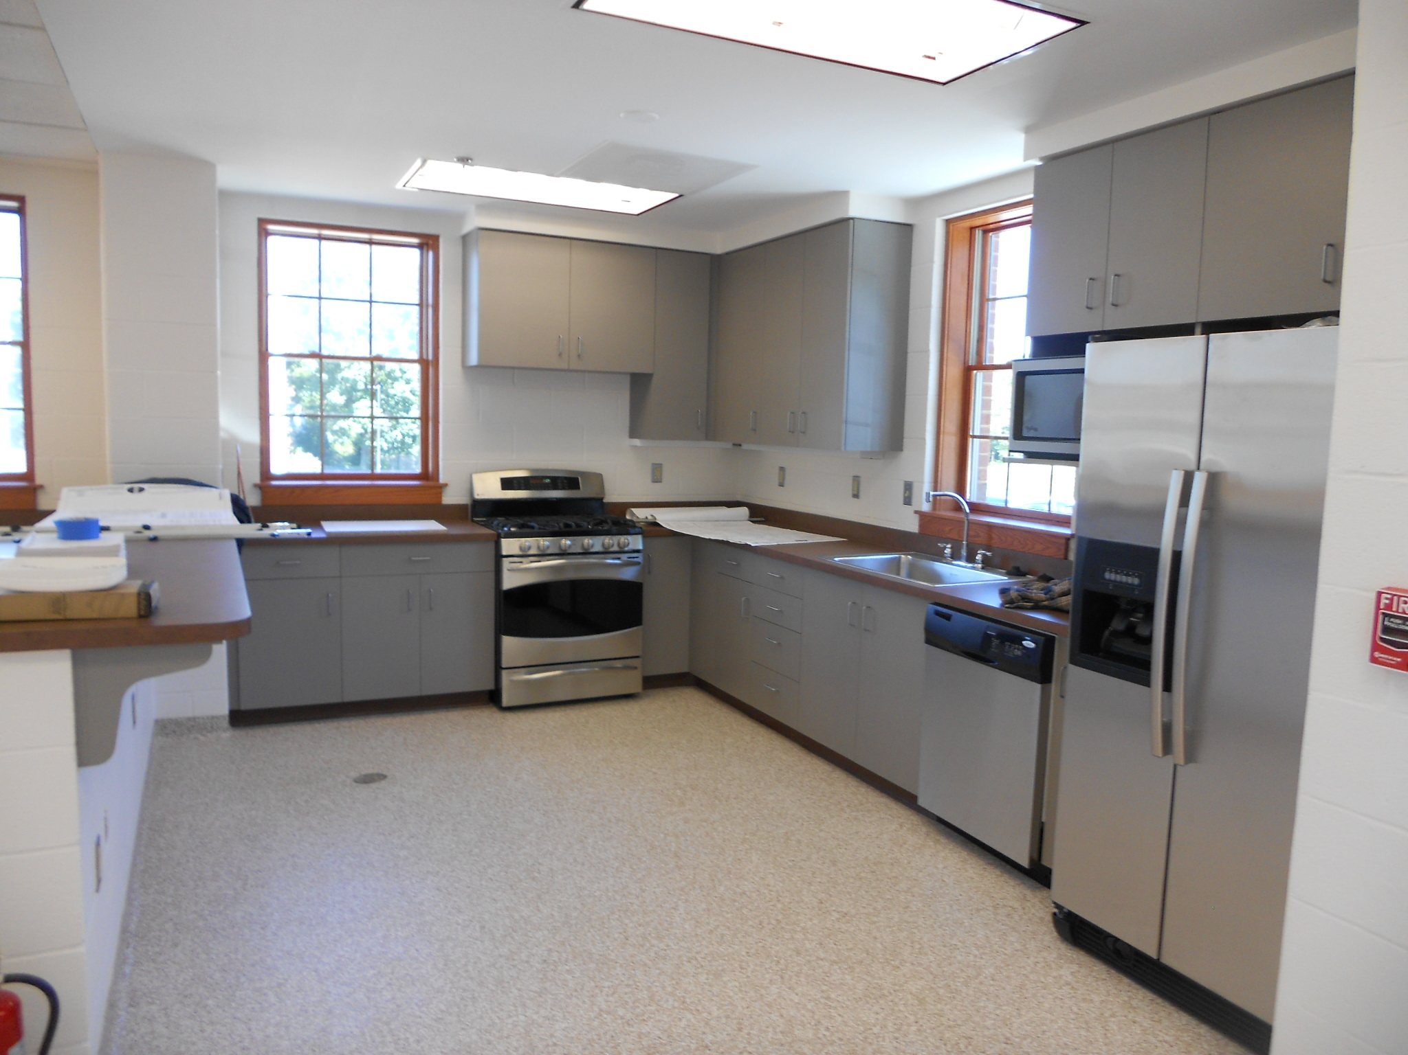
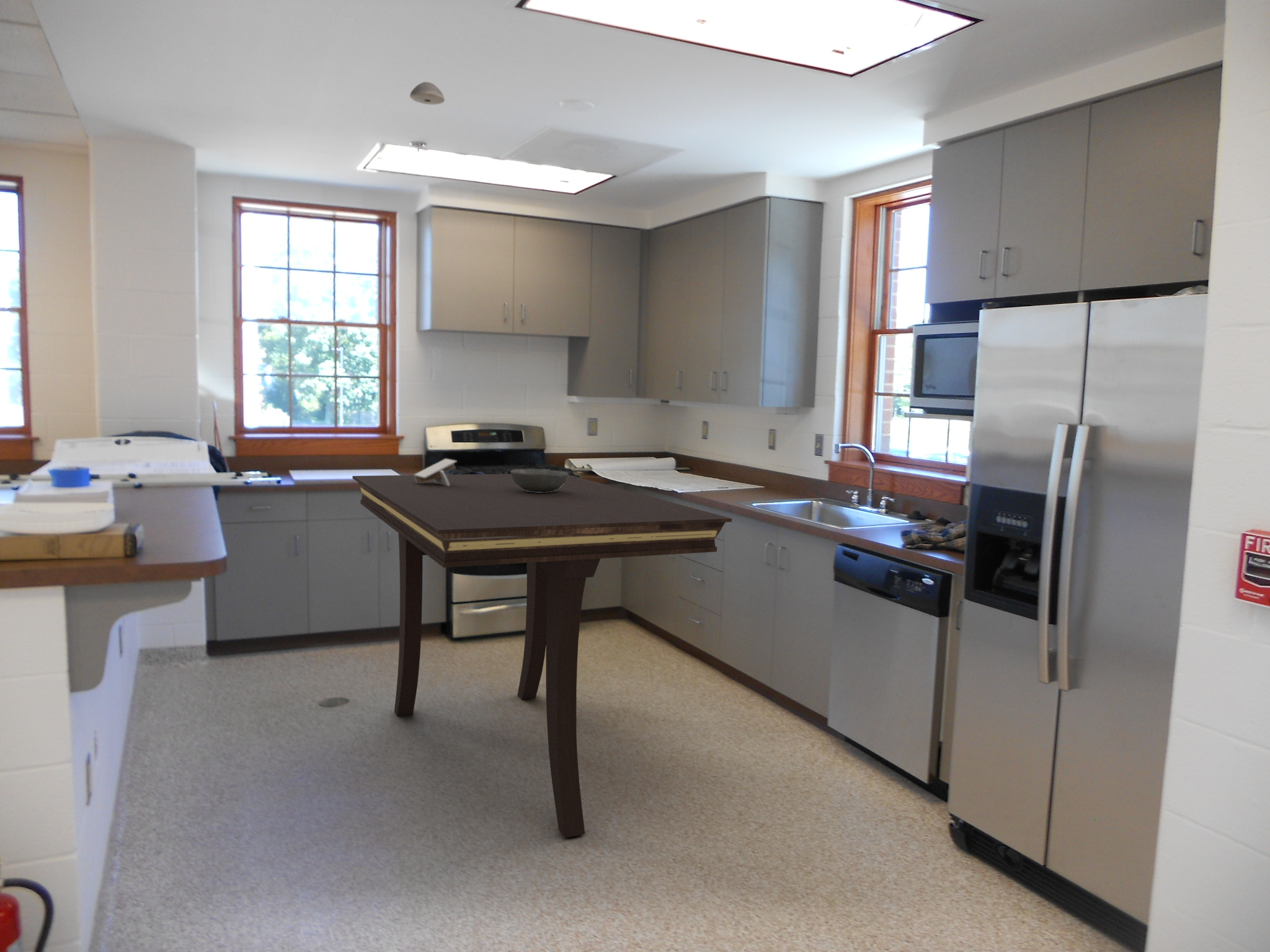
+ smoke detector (427, 92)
+ bowl (540, 480)
+ dining table (525, 630)
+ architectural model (438, 471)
